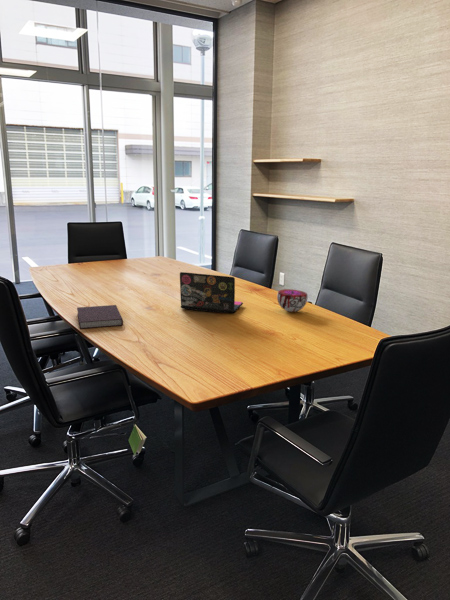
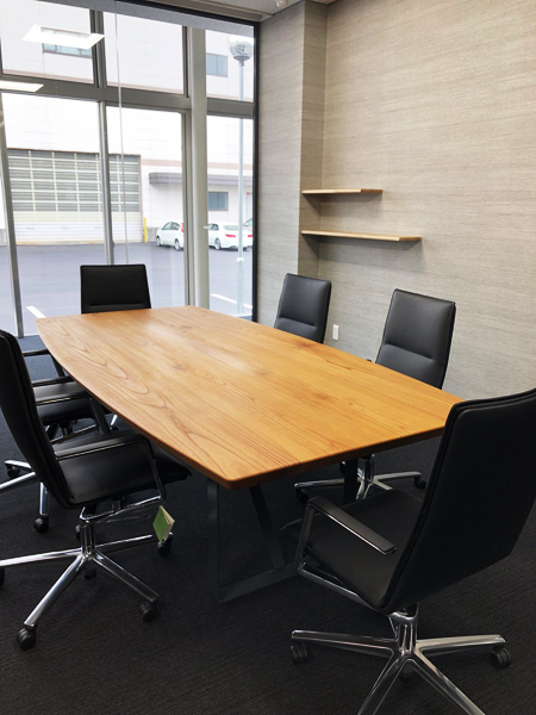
- decorative bowl (292, 301)
- laptop (212, 289)
- notebook (99, 316)
